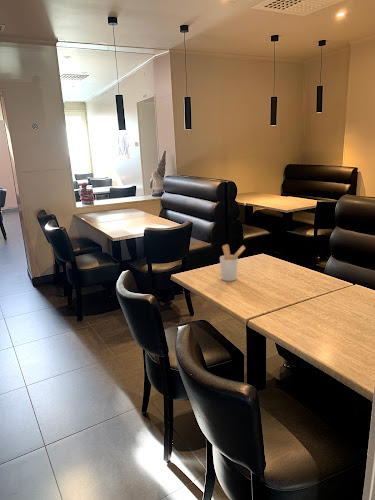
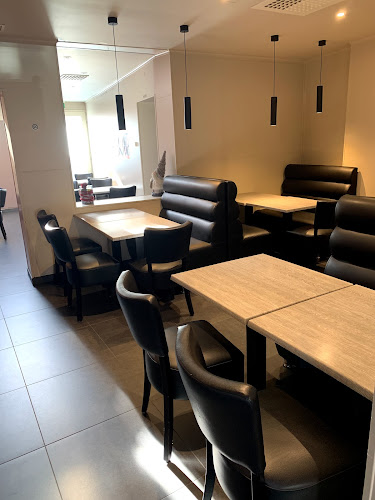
- utensil holder (233, 262)
